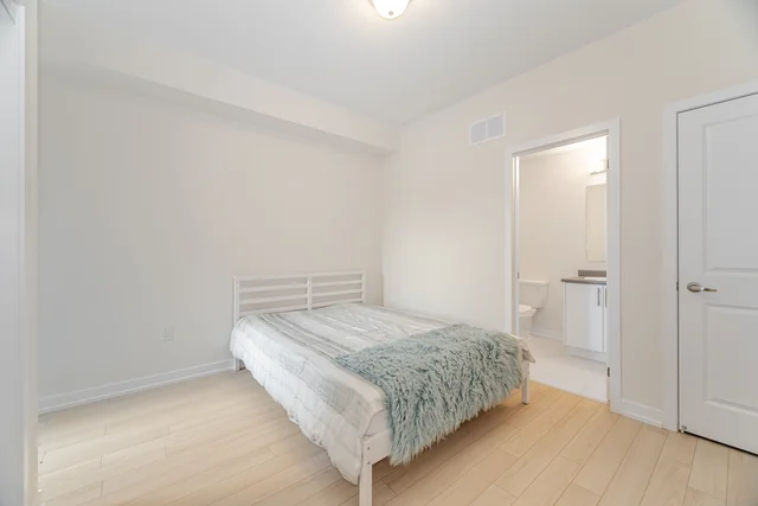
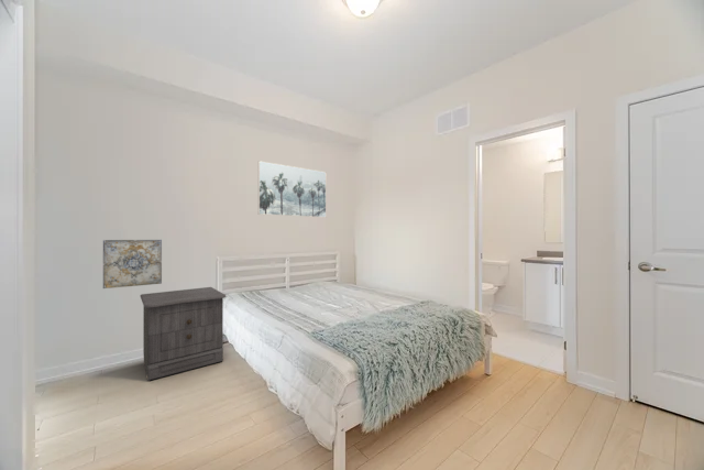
+ wall art (133, 262)
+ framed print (294, 192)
+ nightstand (183, 328)
